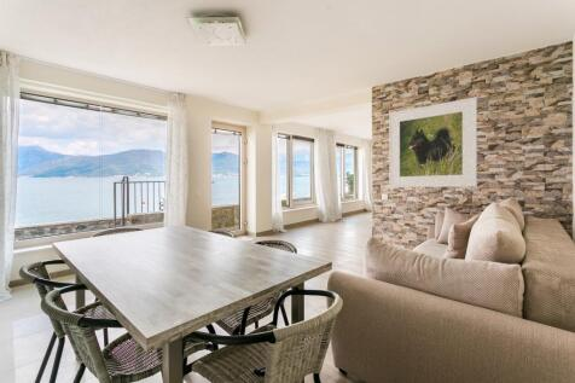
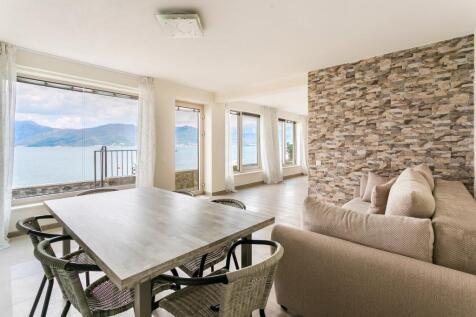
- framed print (429, 146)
